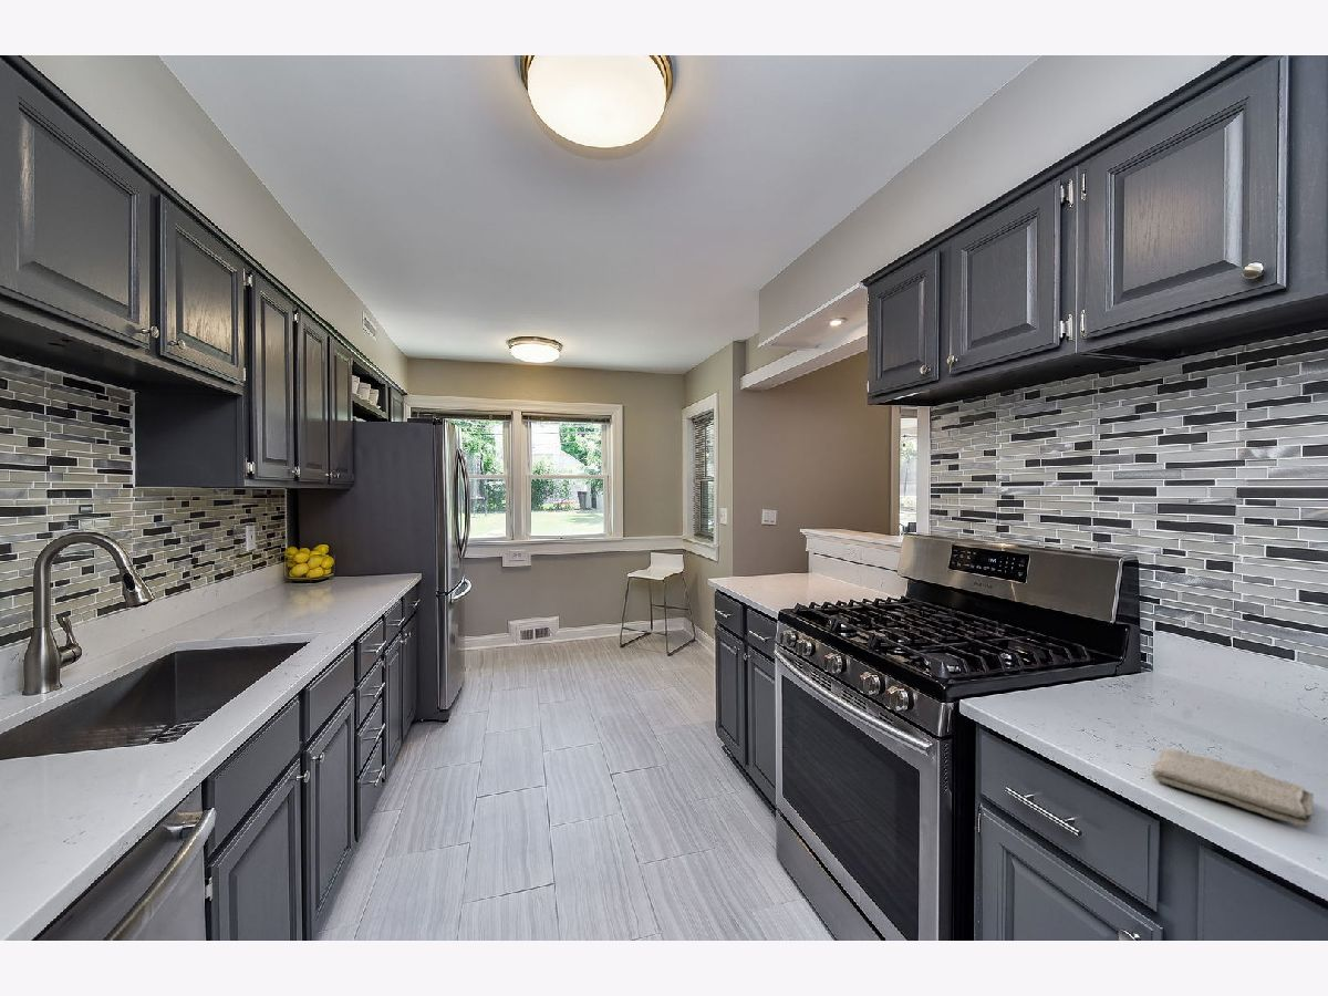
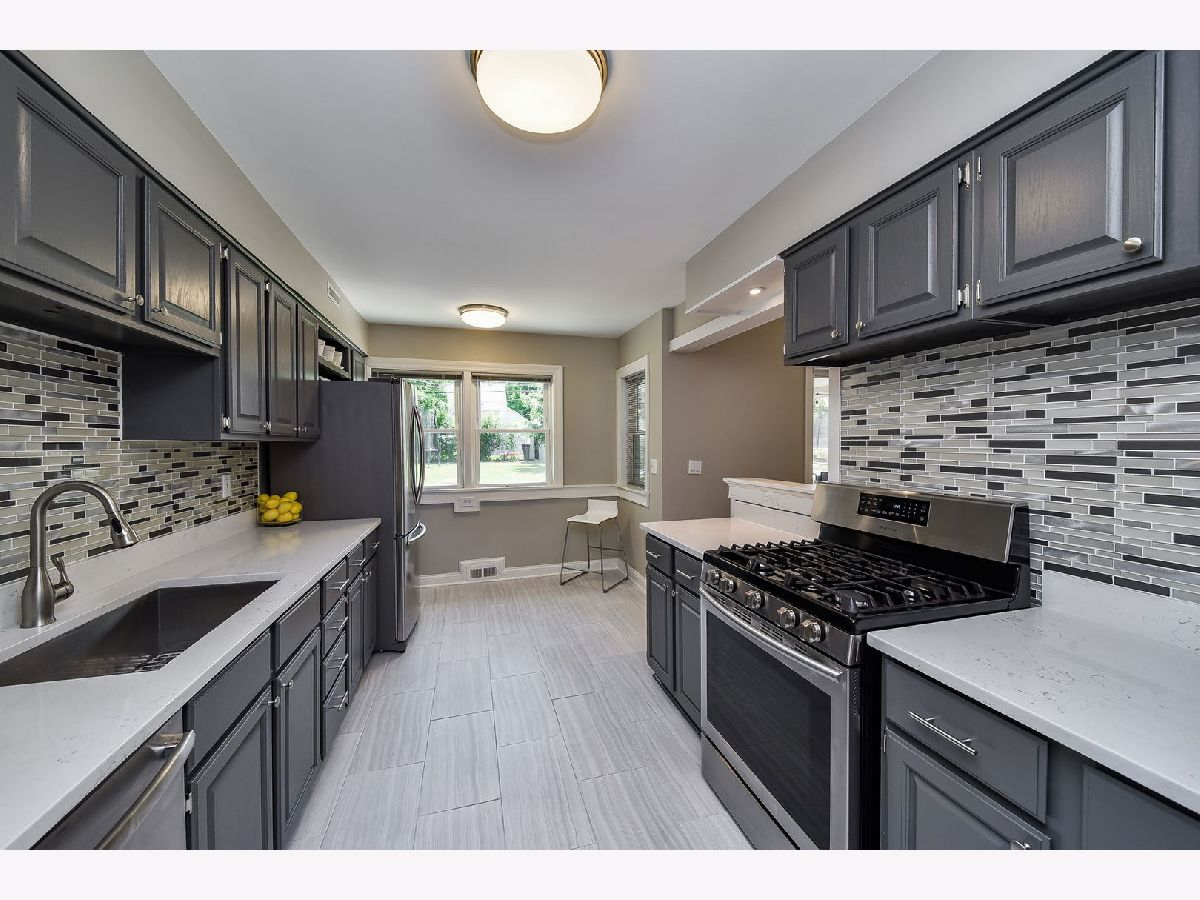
- washcloth (1228, 782)
